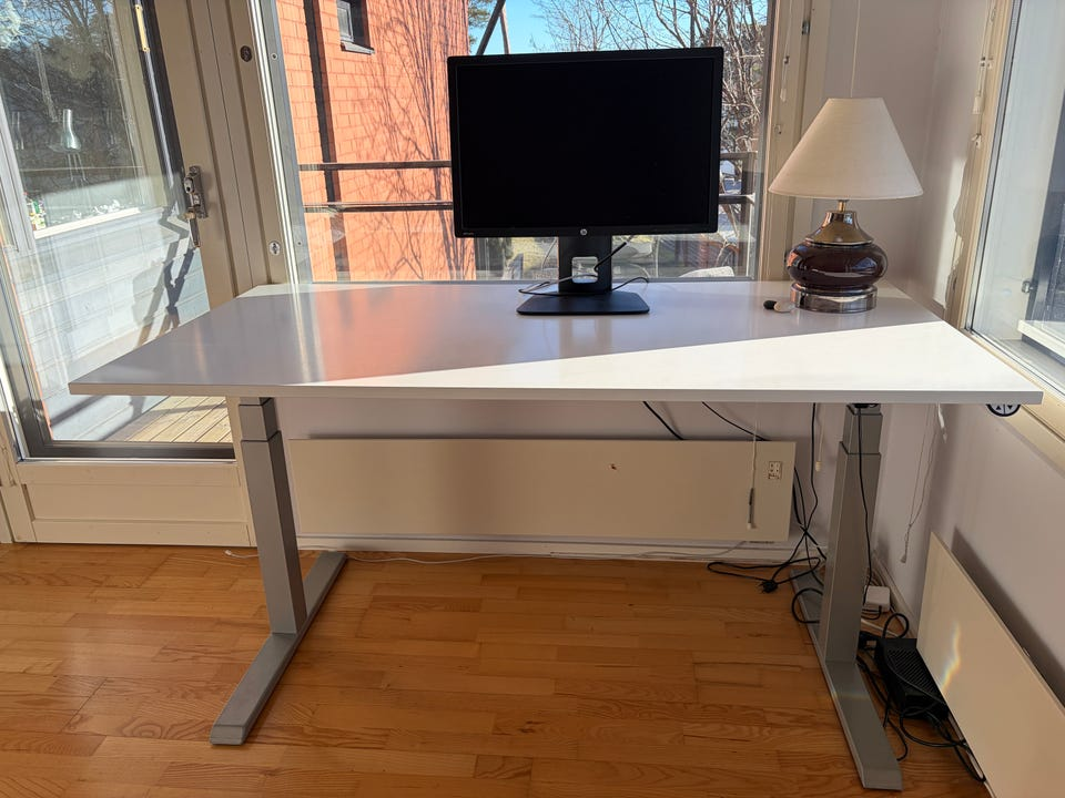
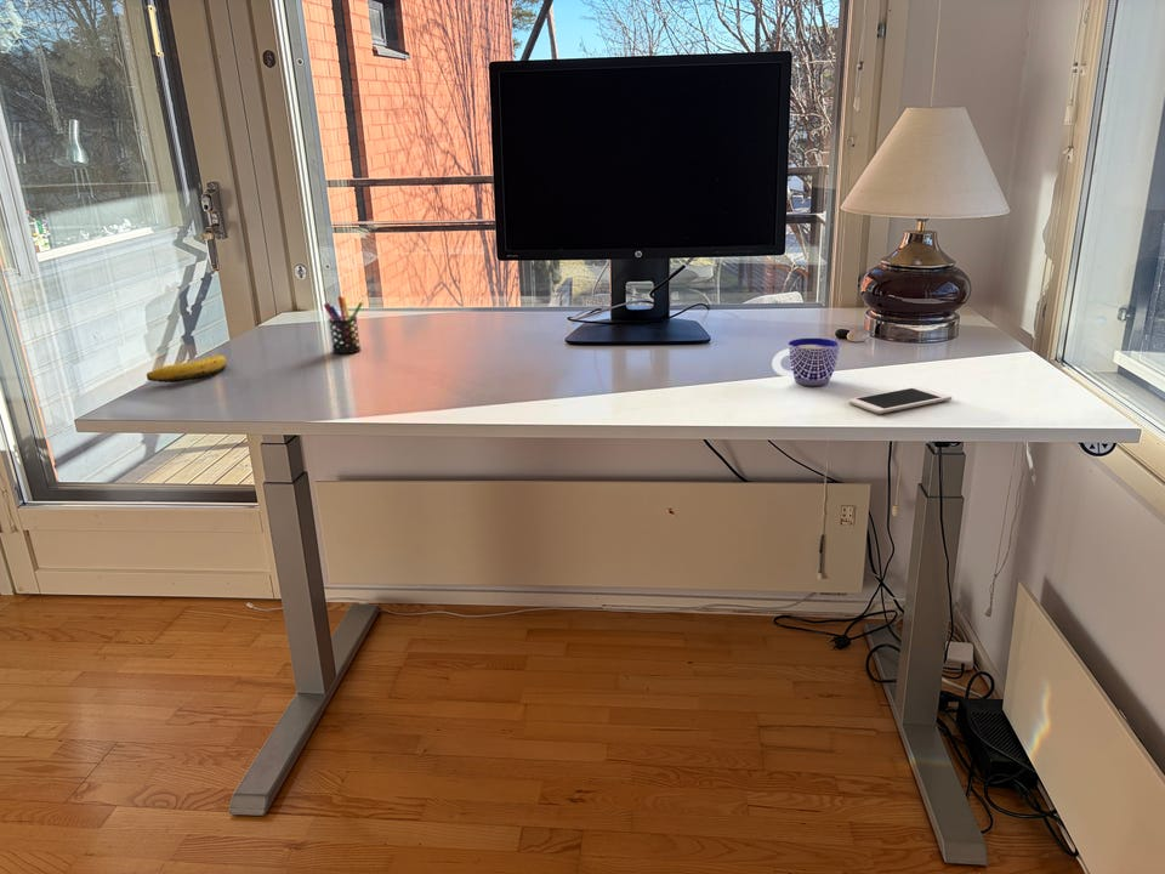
+ cup (805, 362)
+ cell phone (899, 399)
+ pen holder (346, 322)
+ banana (194, 365)
